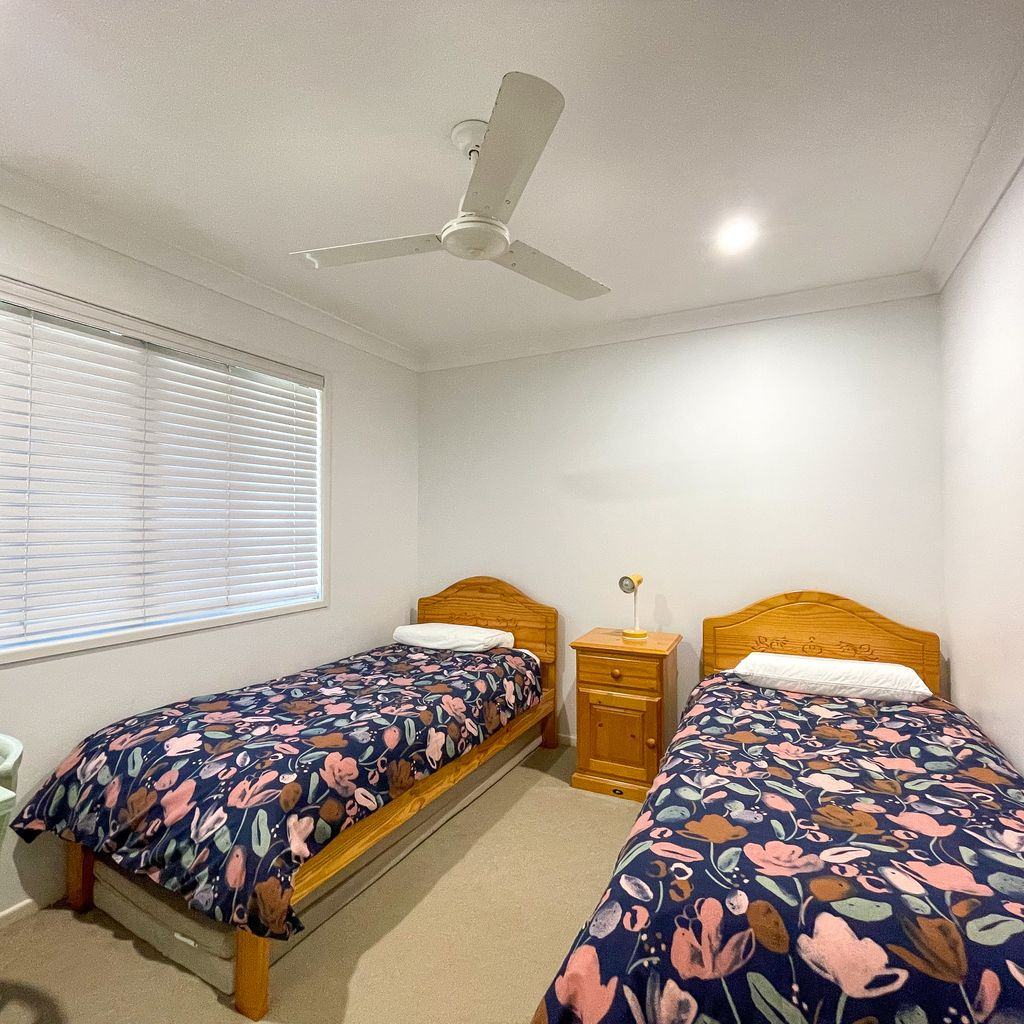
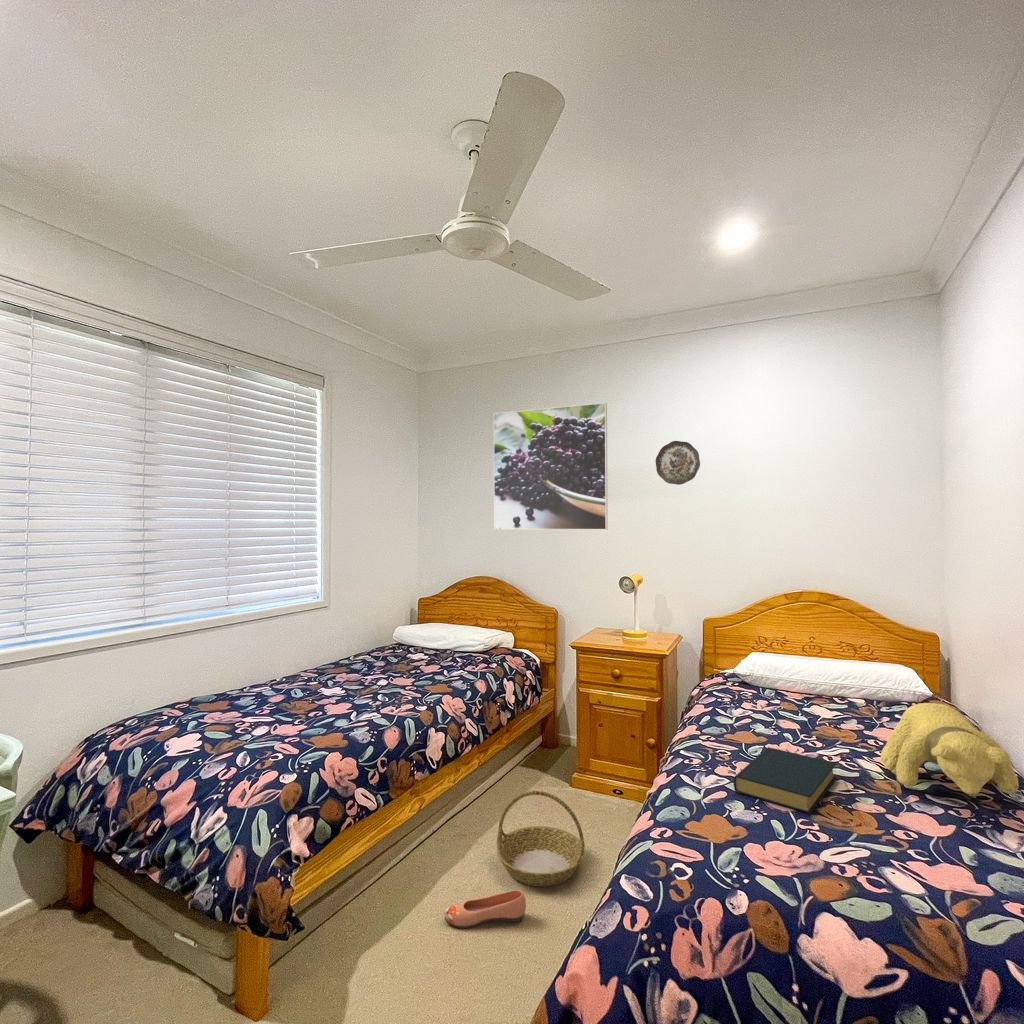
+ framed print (548, 468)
+ hardback book (786, 776)
+ basket (540, 829)
+ teddy bear (955, 753)
+ decorative plate (677, 462)
+ shoe (485, 906)
